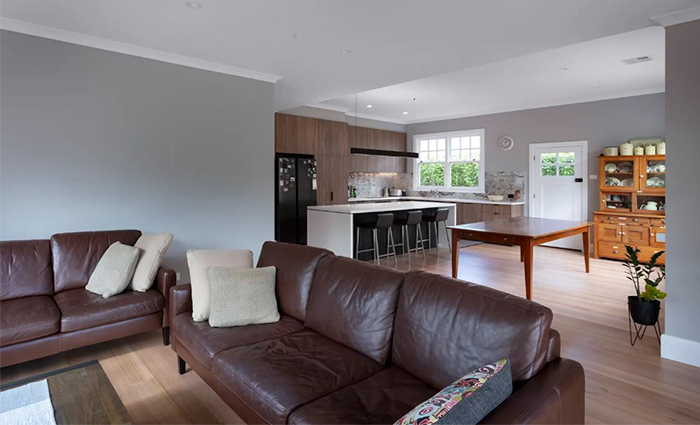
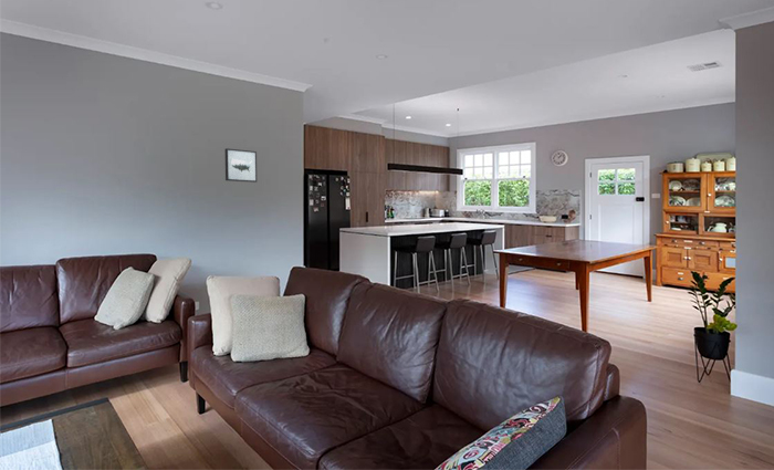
+ wall art (241, 165)
